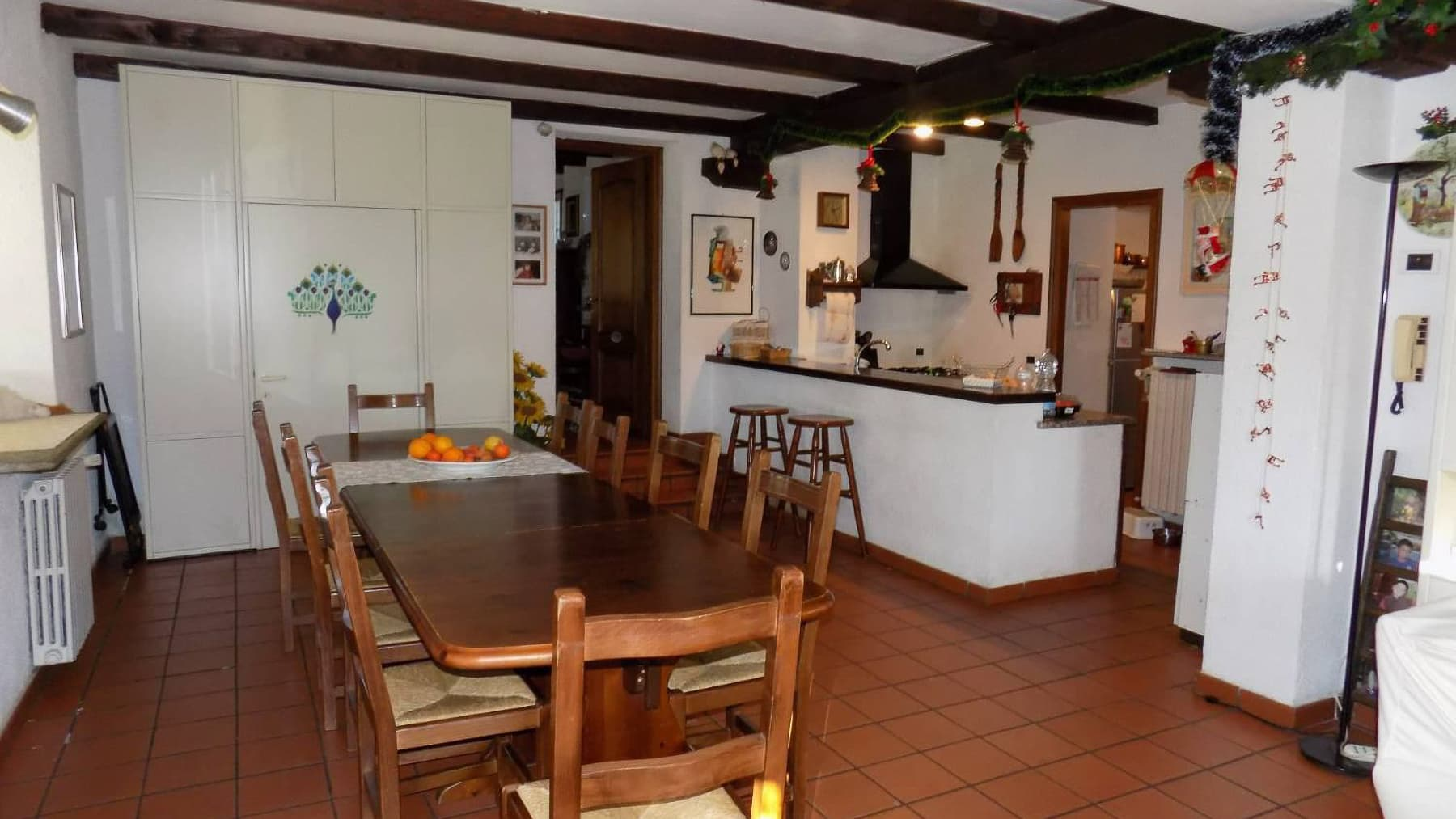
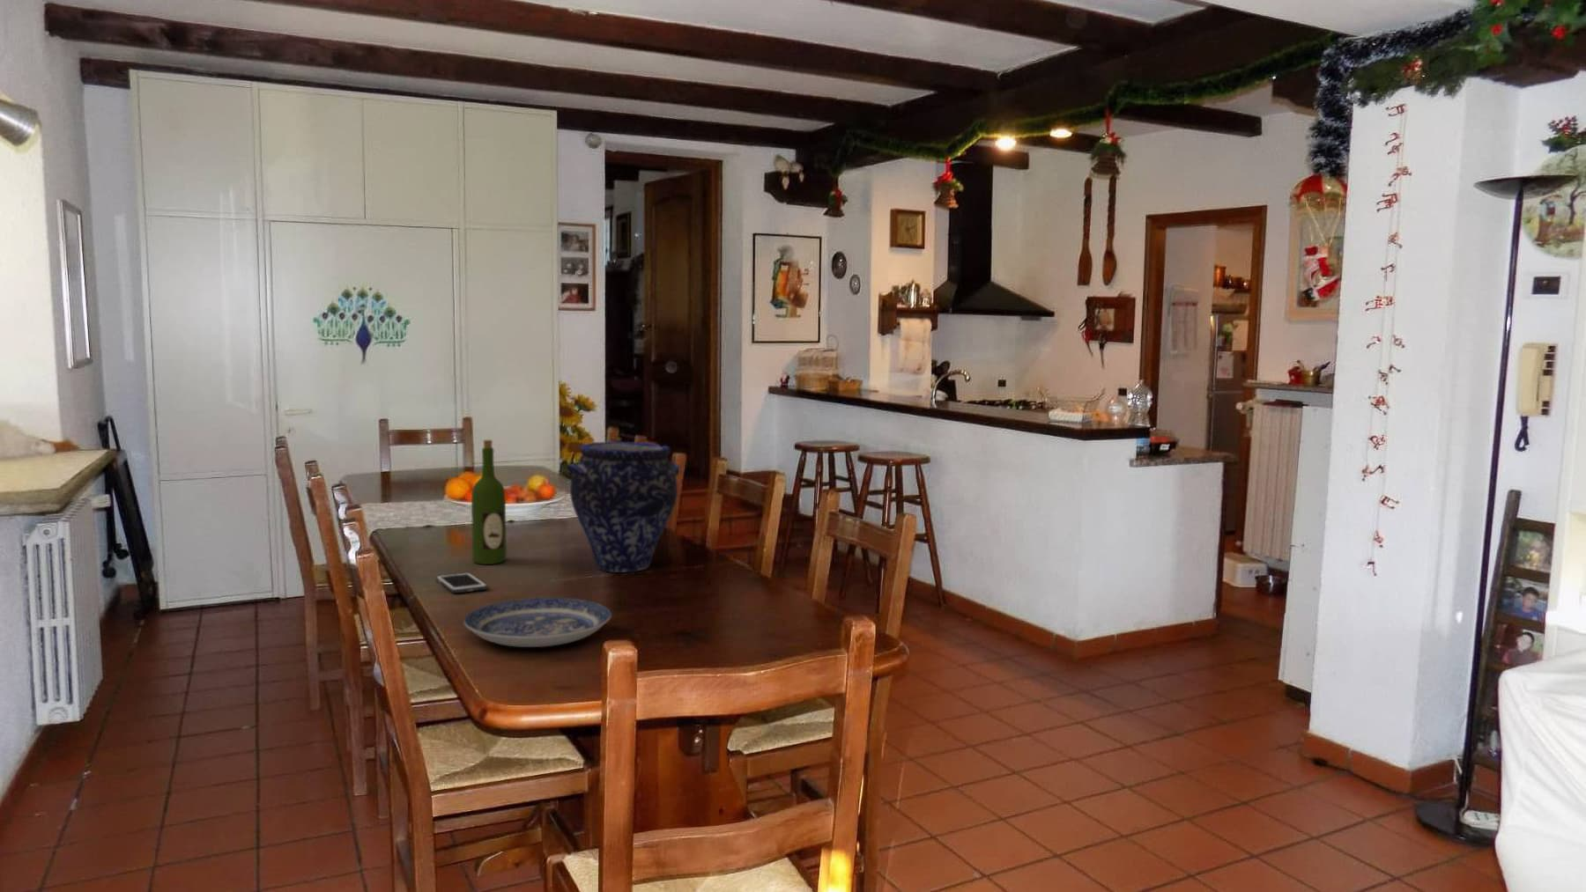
+ cell phone (461, 582)
+ vase (625, 505)
+ plate (538, 625)
+ wine bottle (488, 501)
